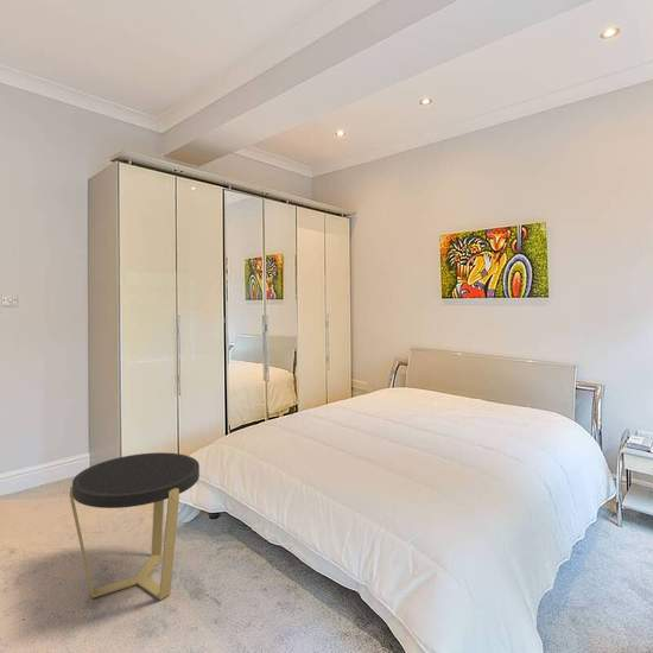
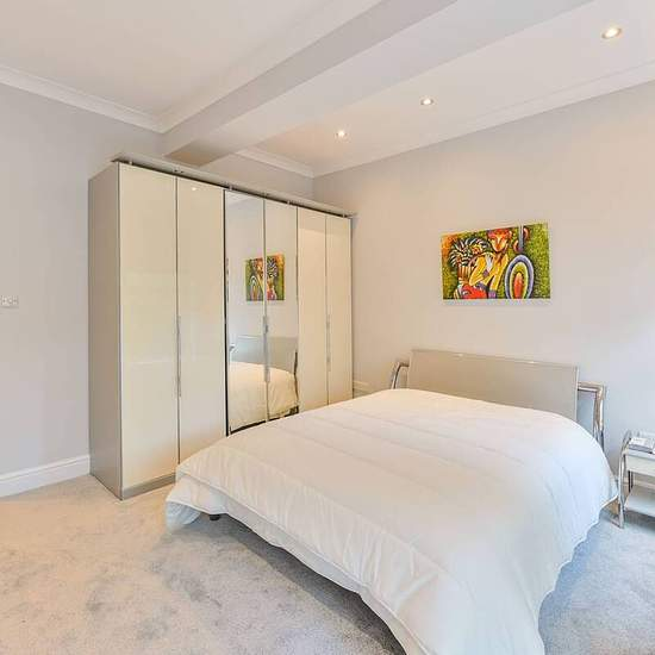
- side table (152, 530)
